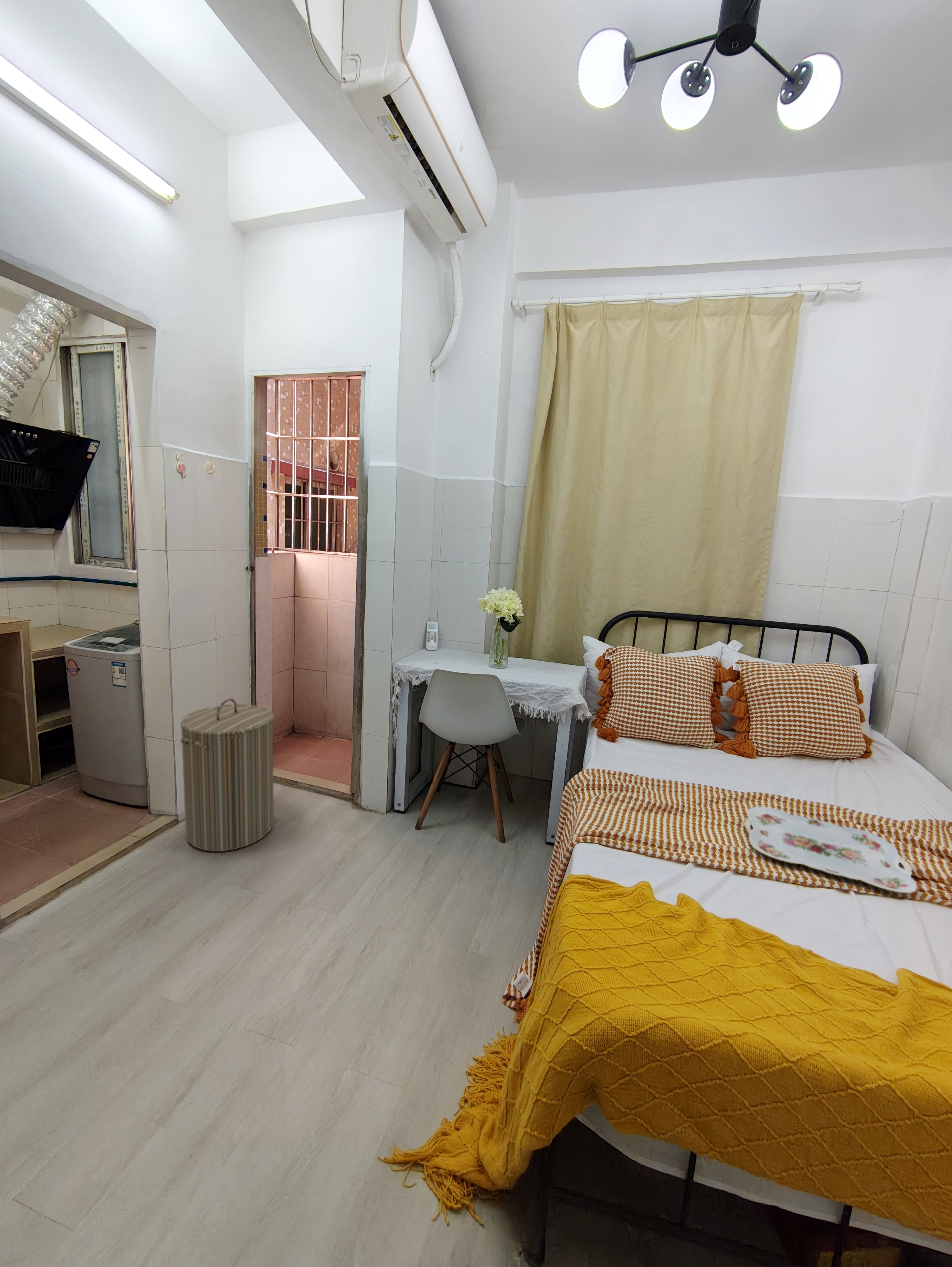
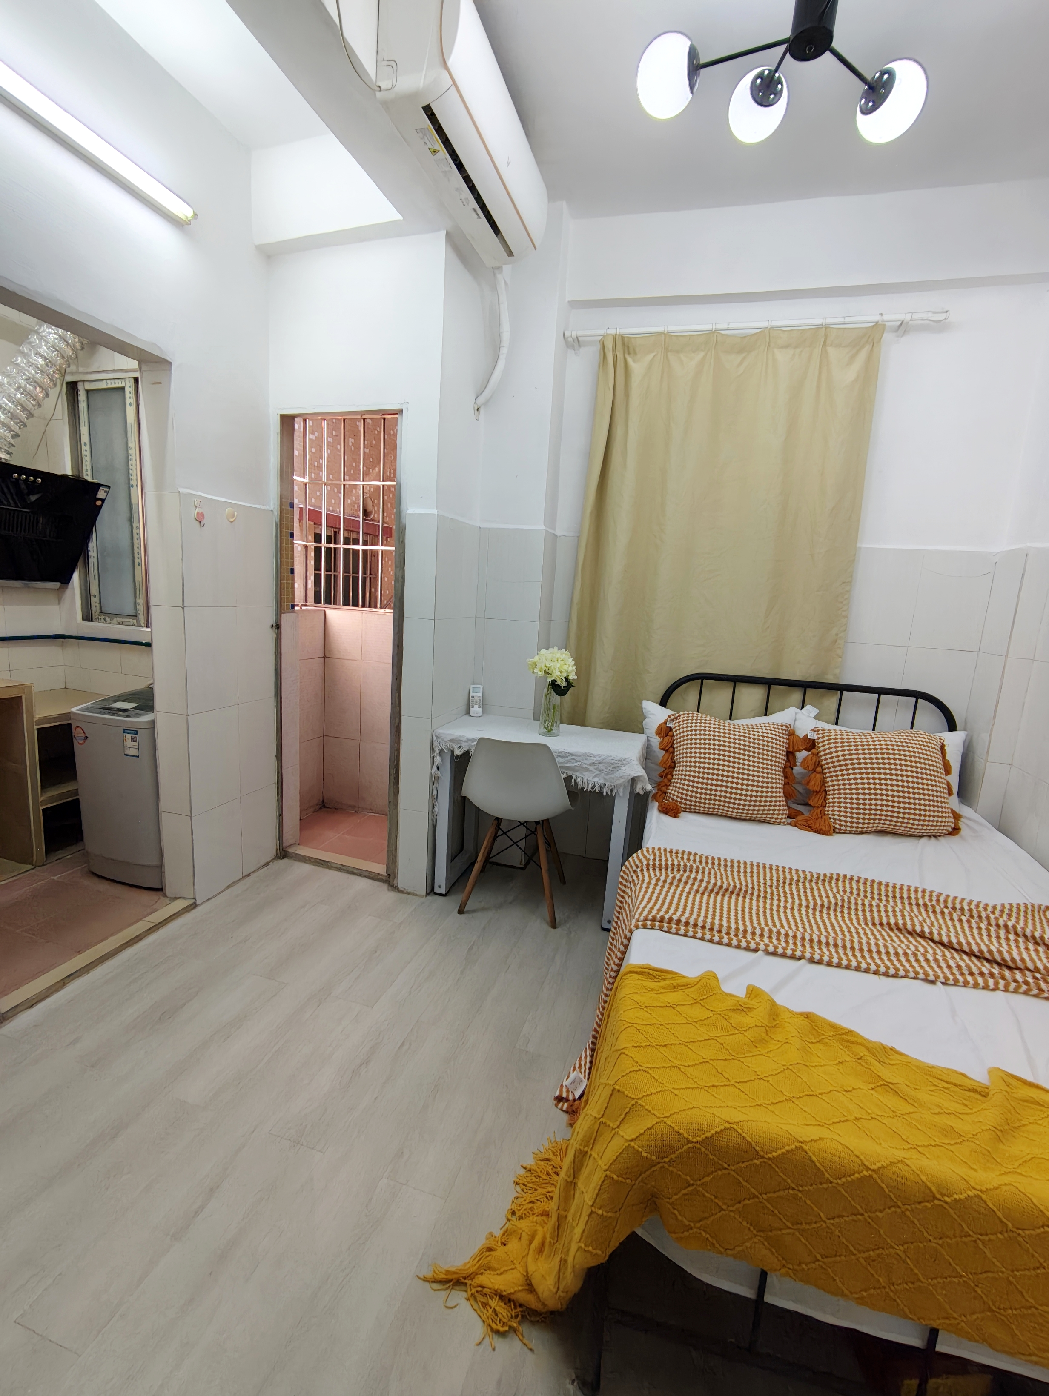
- laundry hamper (230, 765)
- serving tray (822, 846)
